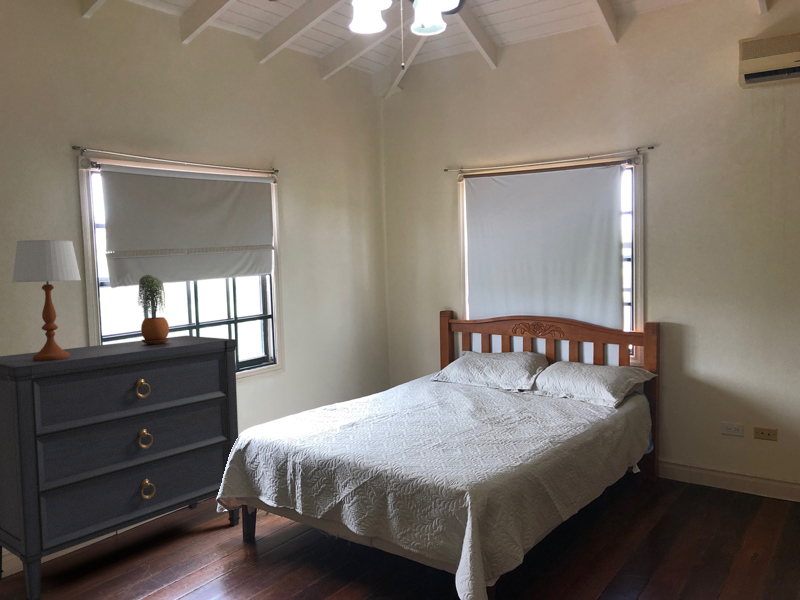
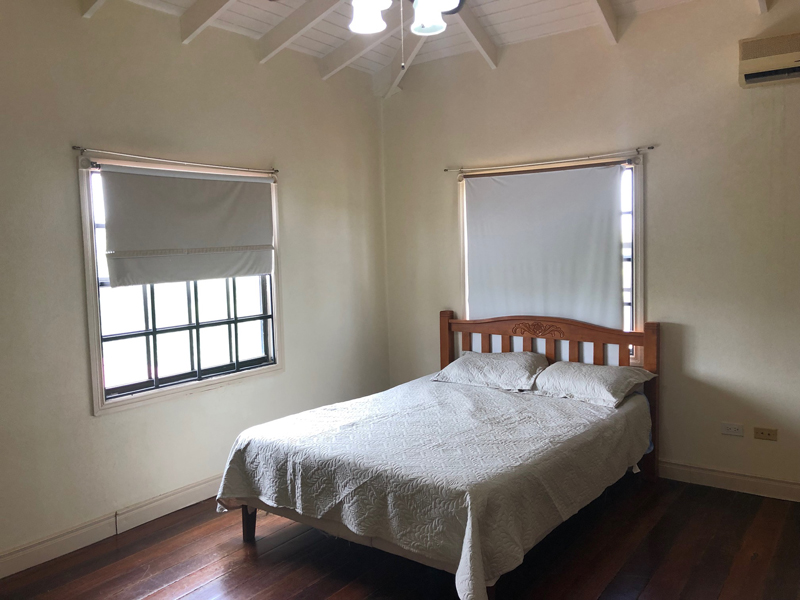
- potted plant (150, 308)
- dresser (121, 450)
- table lamp (48, 299)
